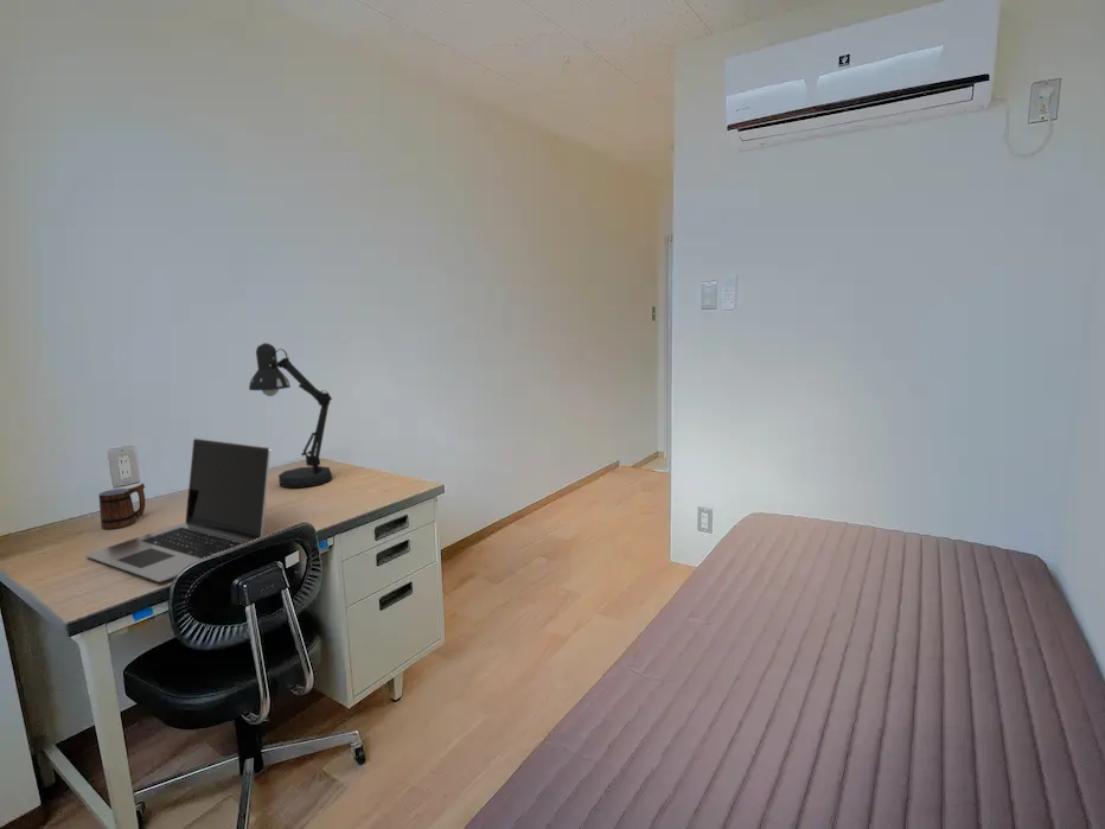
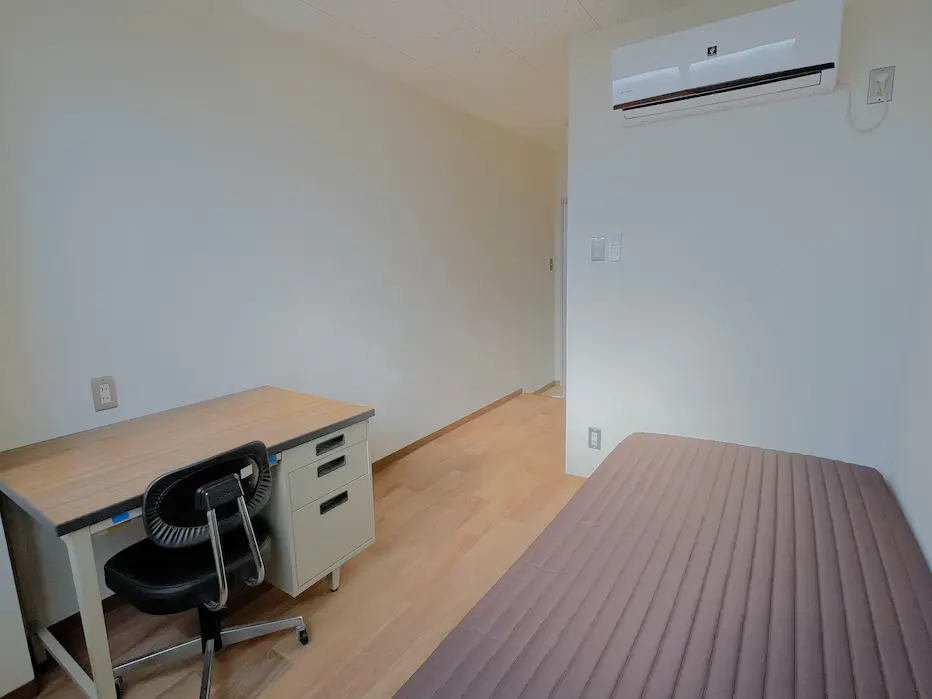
- laptop (187, 500)
- desk lamp (308, 393)
- mug (123, 504)
